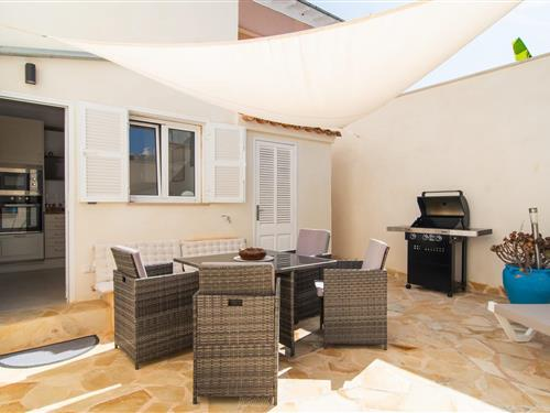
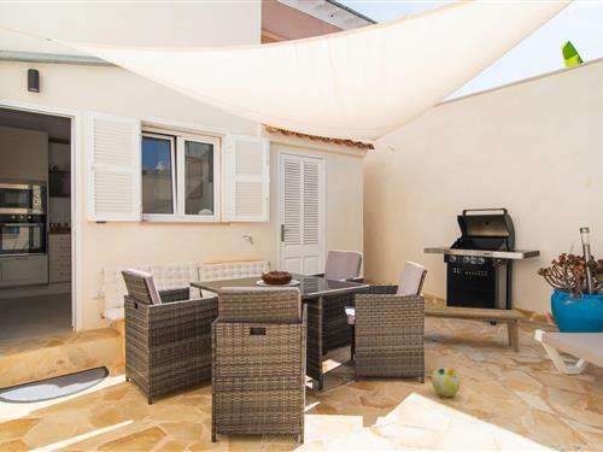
+ ball (445, 381)
+ bench (449, 317)
